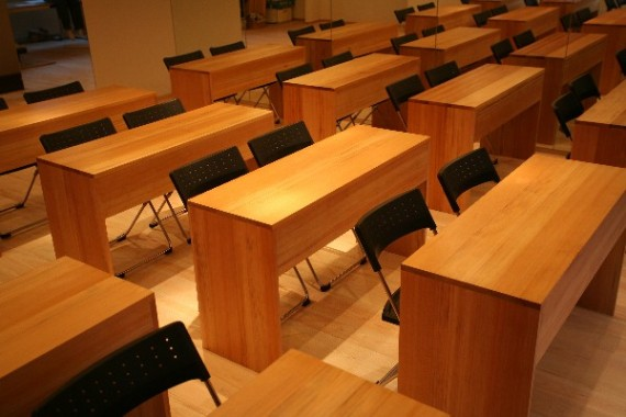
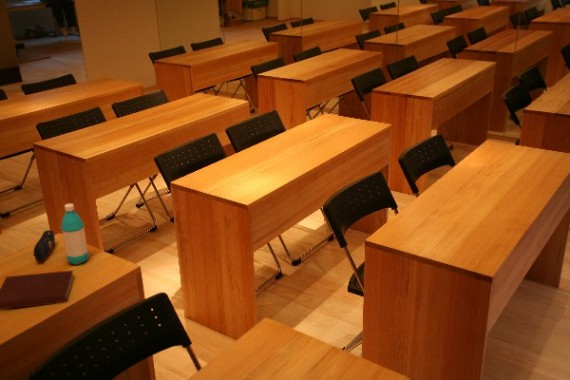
+ water bottle (73, 233)
+ pencil case (45, 245)
+ notebook (35, 289)
